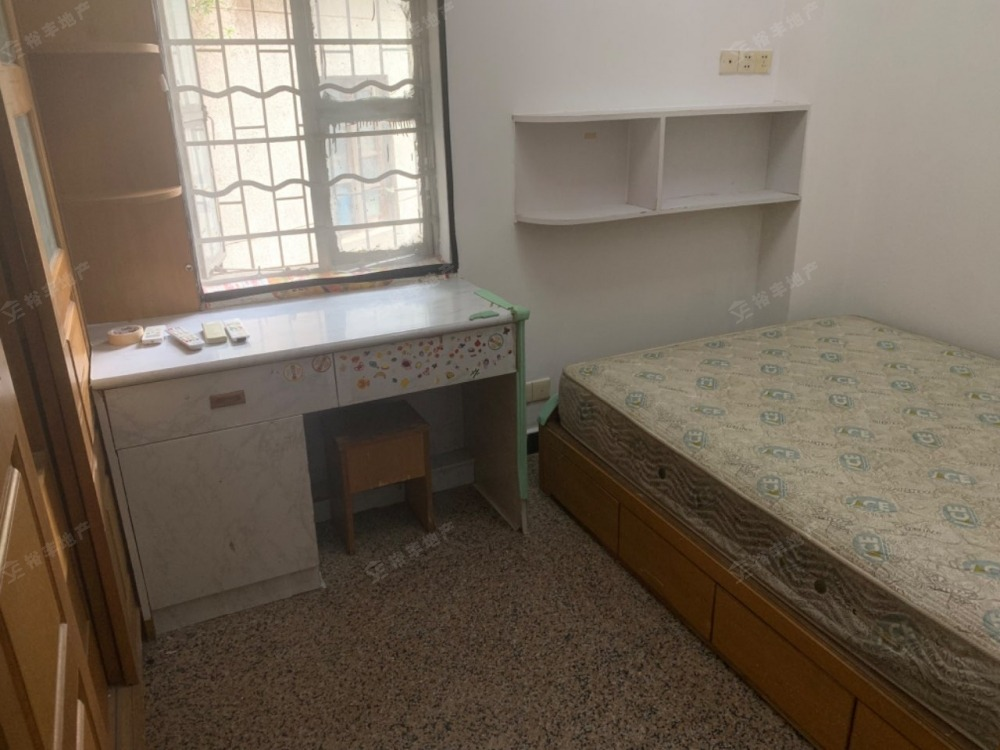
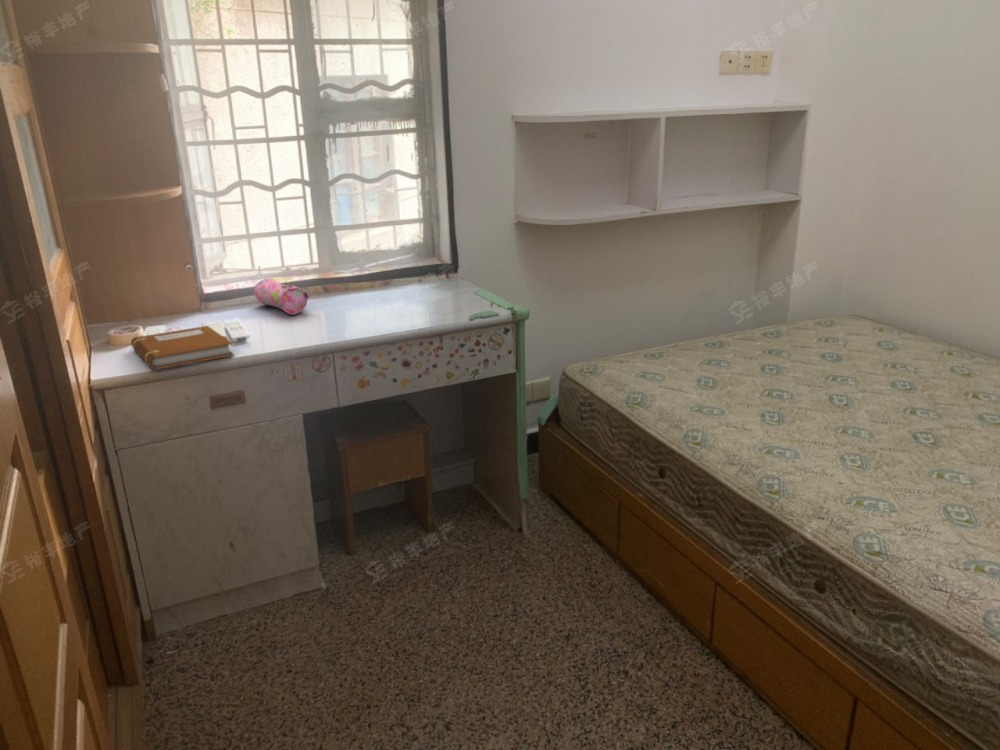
+ pencil case (280, 295)
+ notebook (180, 346)
